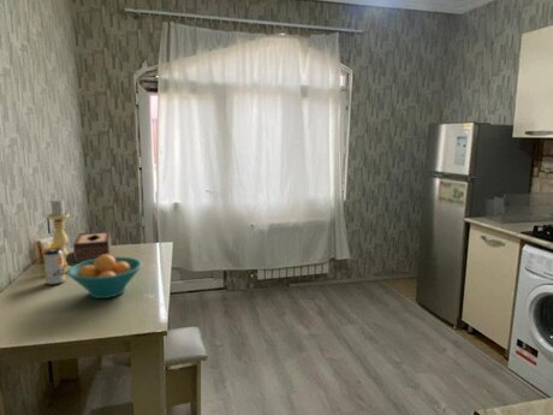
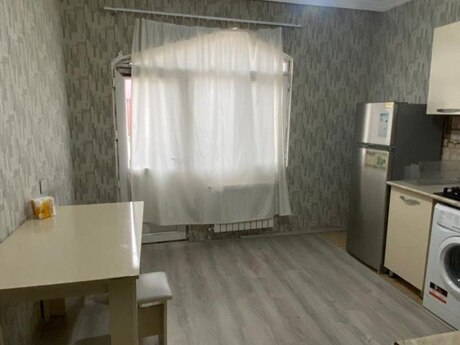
- candle holder (59, 235)
- tissue box (93, 245)
- beverage can (54, 266)
- fruit bowl (106, 273)
